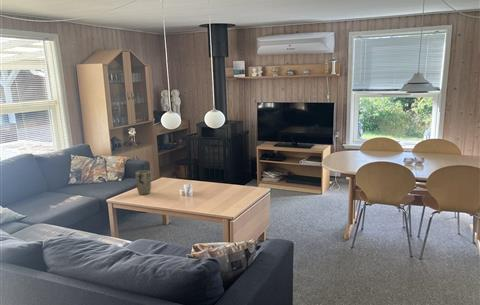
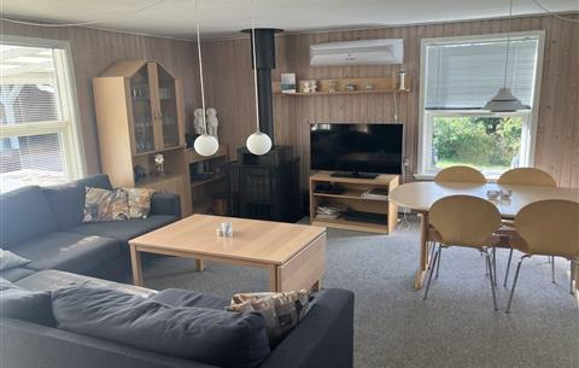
- plant pot (143, 182)
